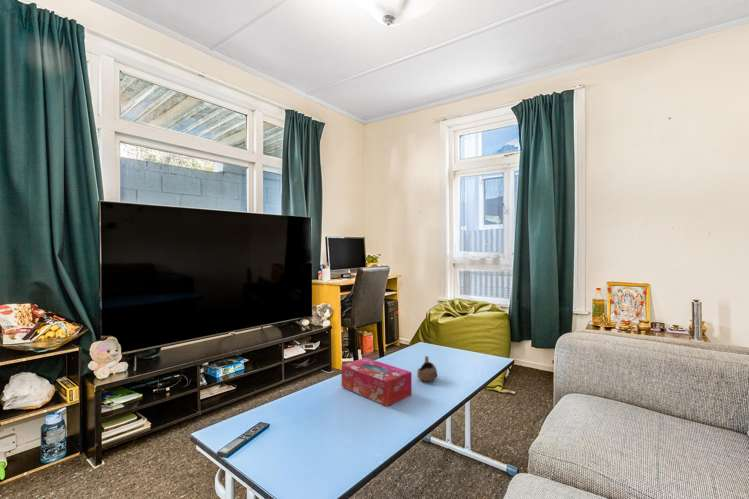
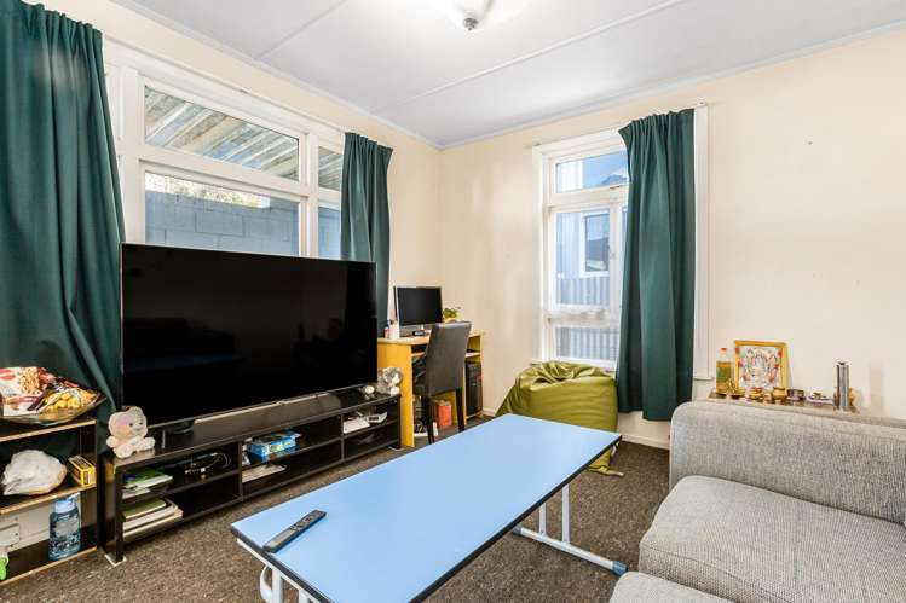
- cup (428, 369)
- tissue box (375, 379)
